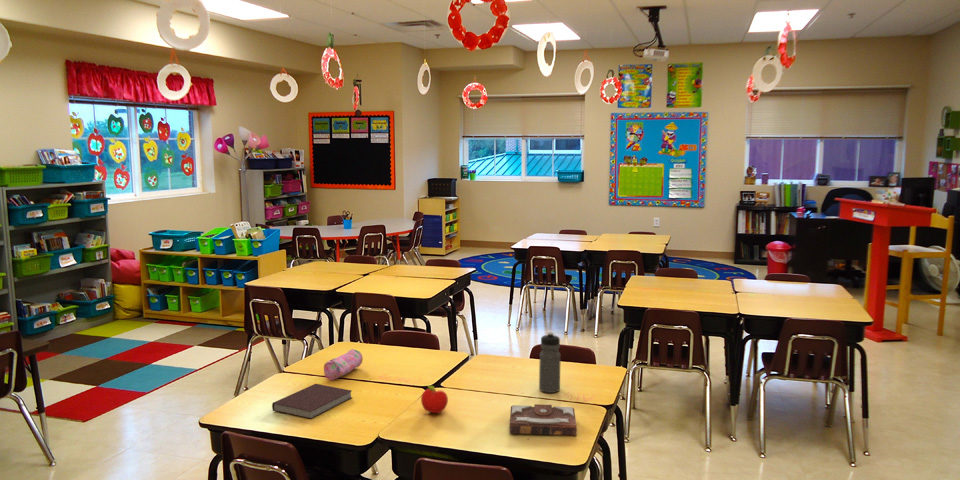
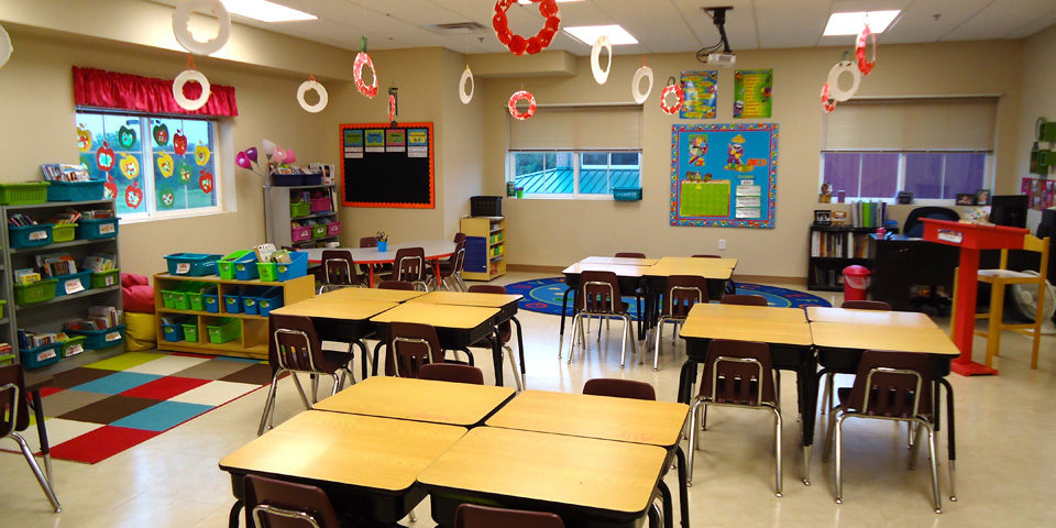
- book (542, 419)
- notebook (313, 400)
- pencil case (343, 363)
- water bottle (549, 361)
- fruit (434, 399)
